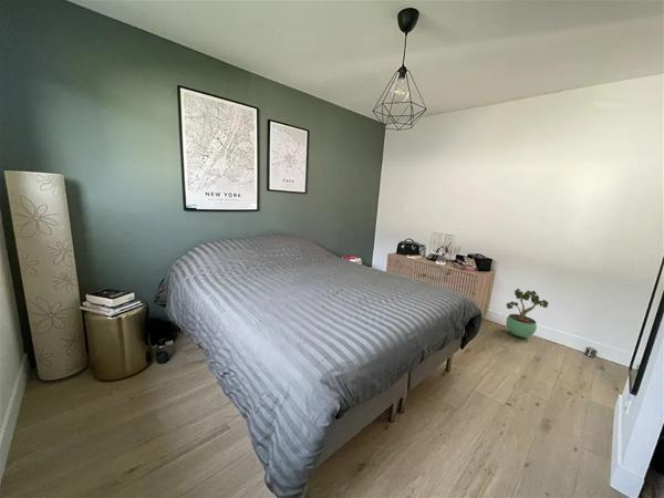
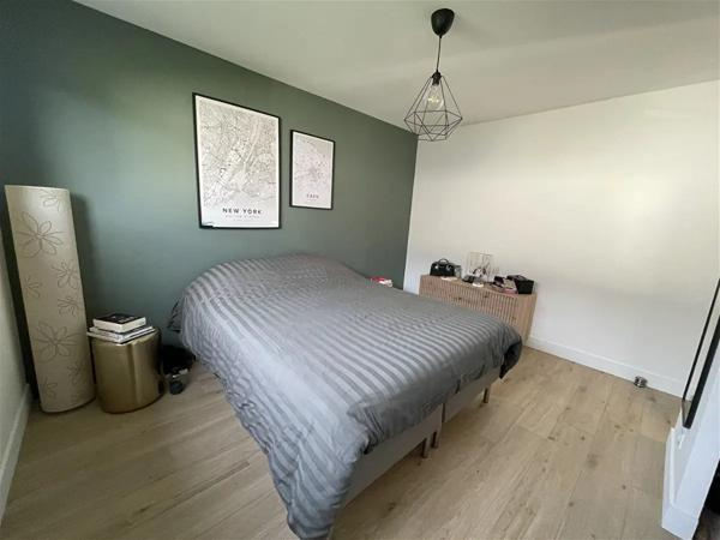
- potted plant (525, 312)
